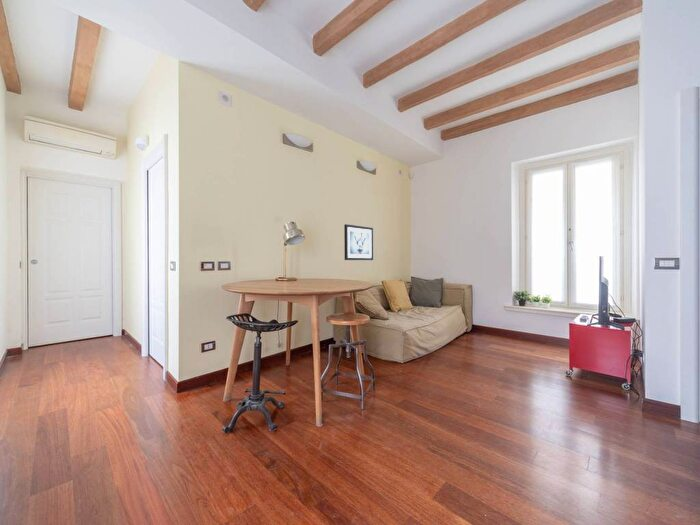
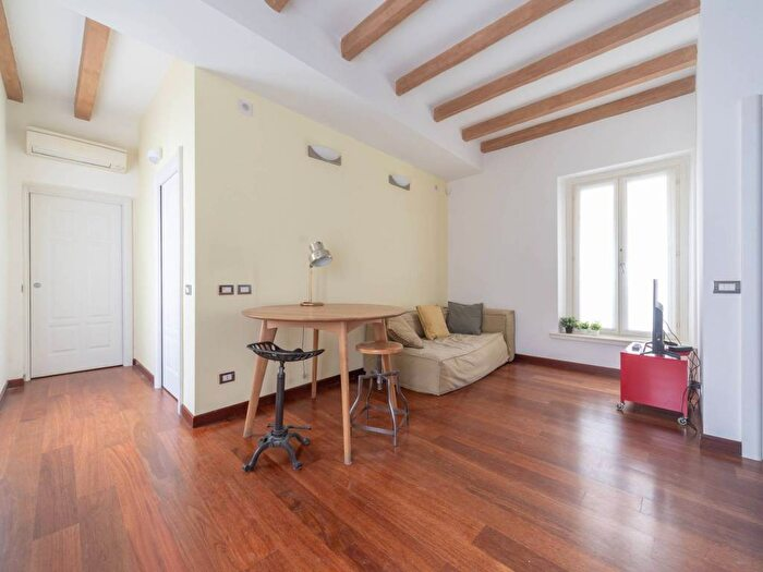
- wall art (359, 243)
